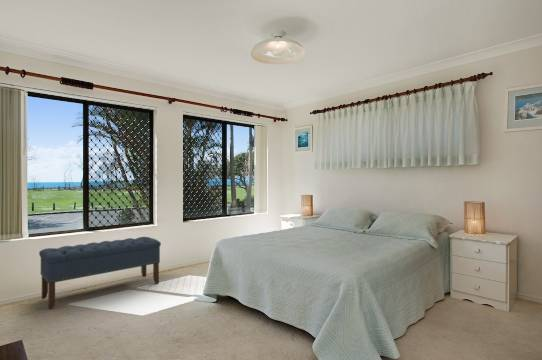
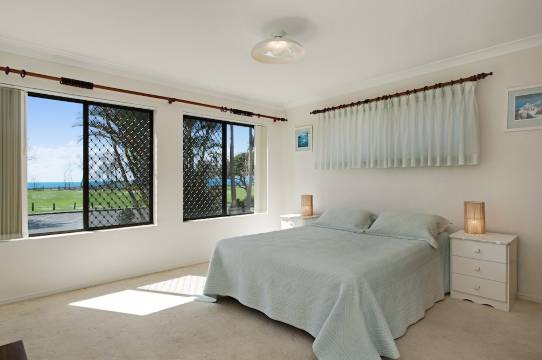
- bench (104, 266)
